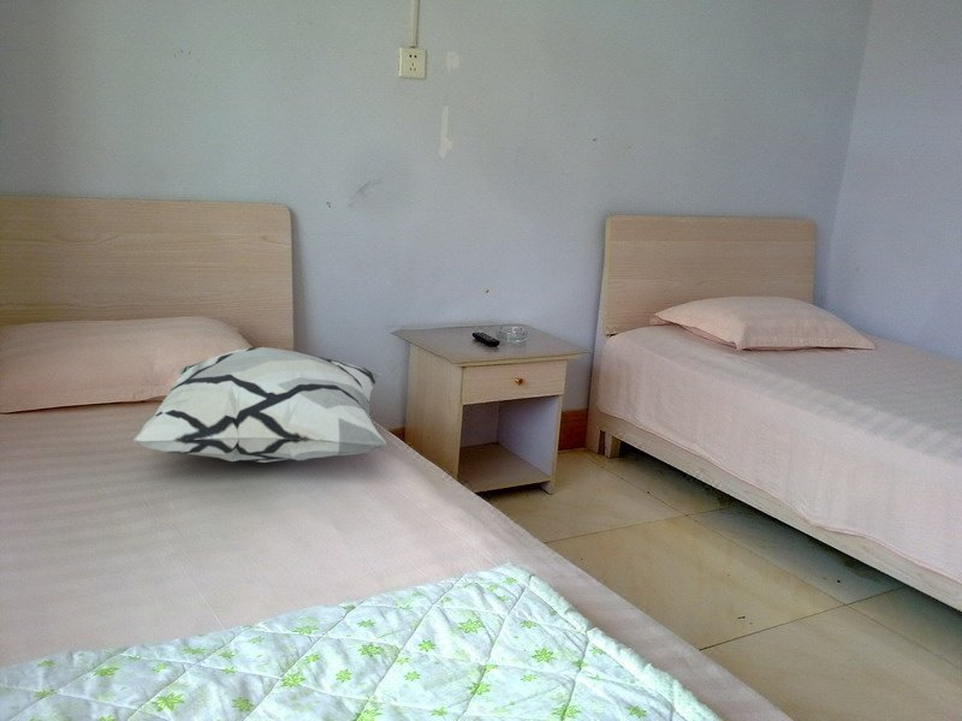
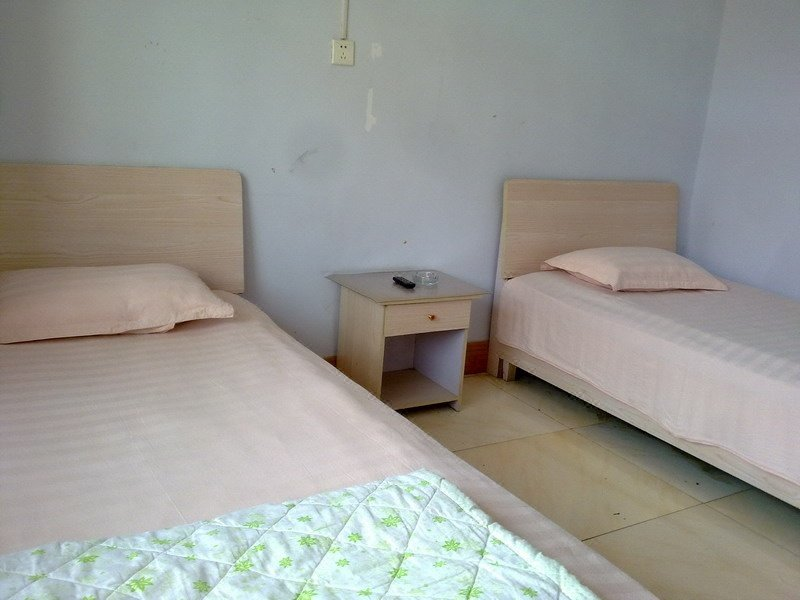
- decorative pillow (272, 403)
